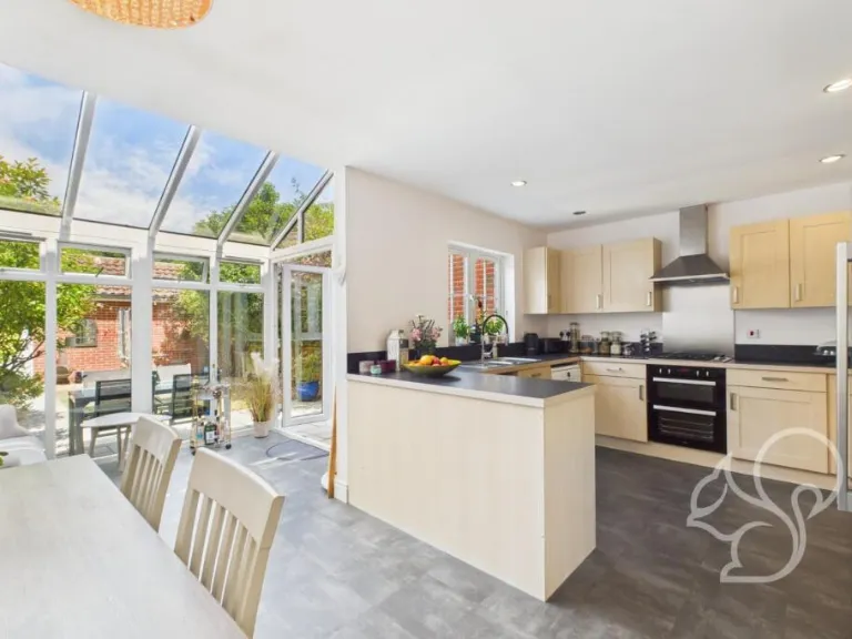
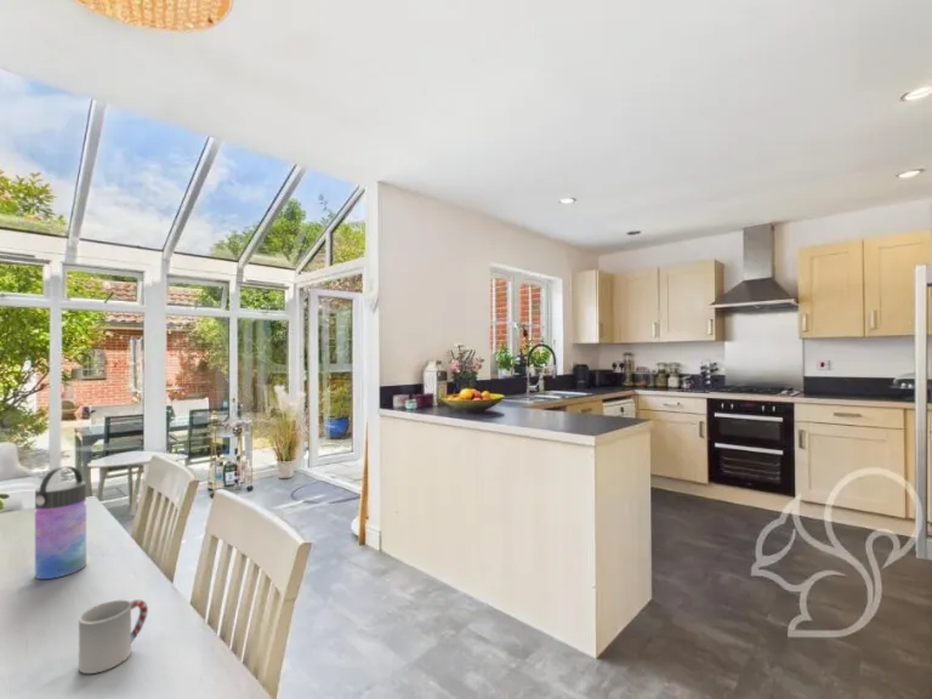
+ cup (115, 630)
+ water bottle (61, 518)
